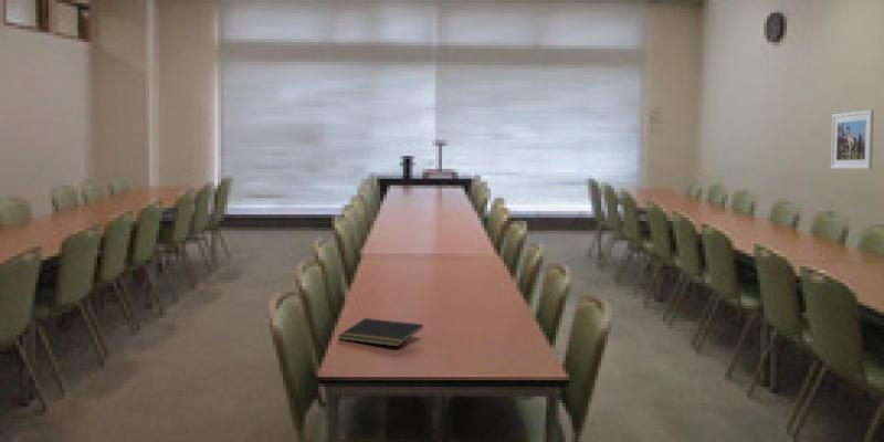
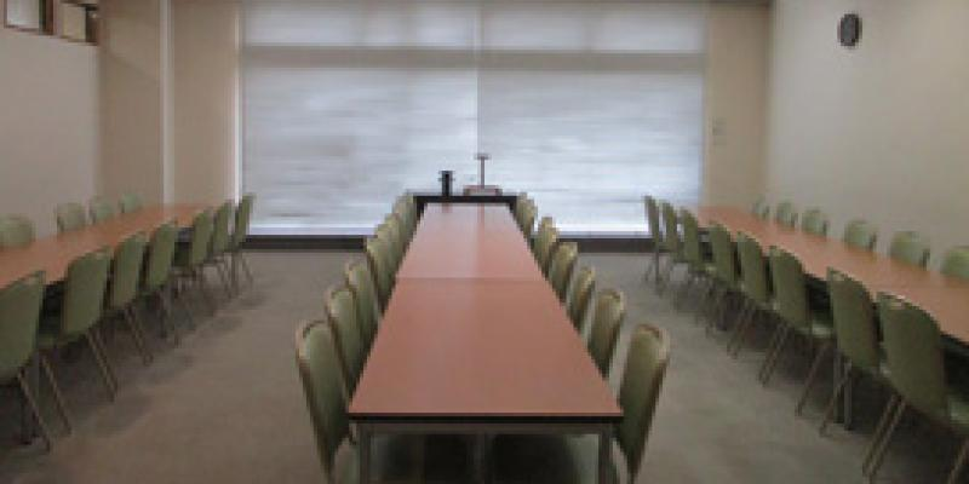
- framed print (851, 140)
- notepad (380, 332)
